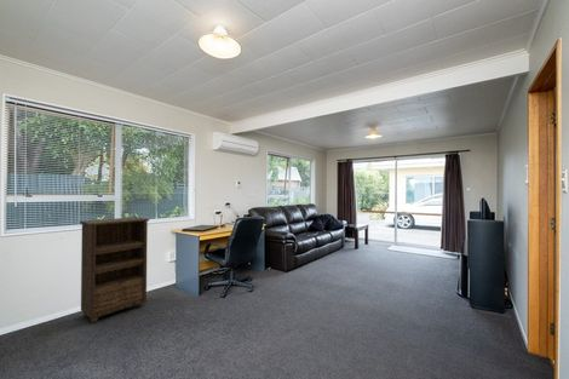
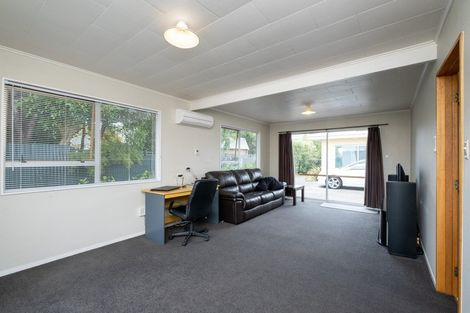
- bookshelf (115, 265)
